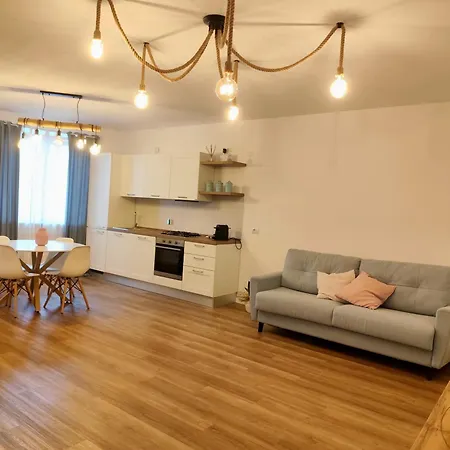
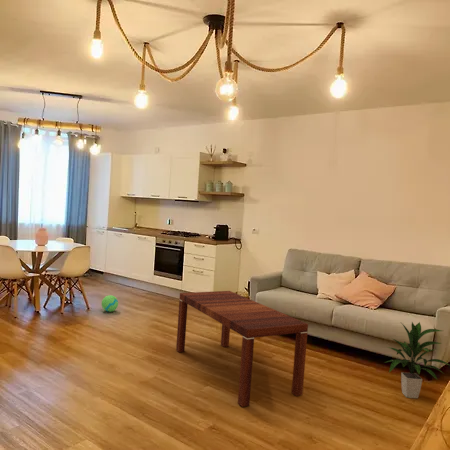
+ coffee table (229, 335)
+ indoor plant (413, 357)
+ ball (109, 303)
